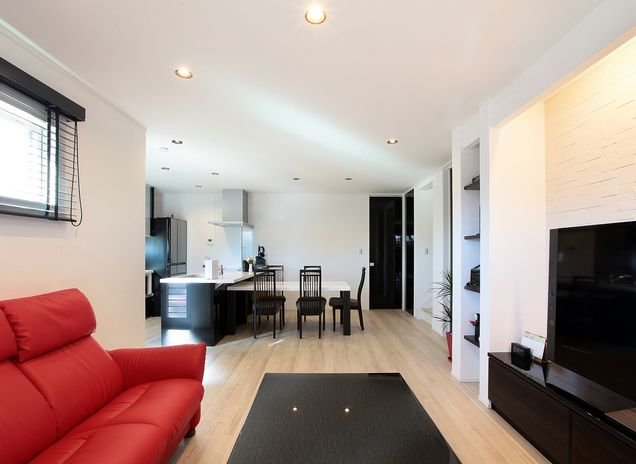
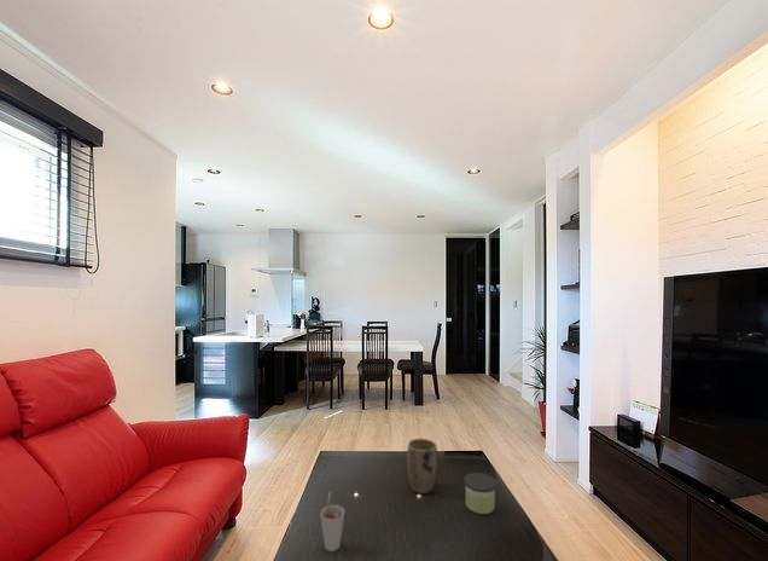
+ candle (479, 493)
+ cup (332, 521)
+ plant pot (421, 465)
